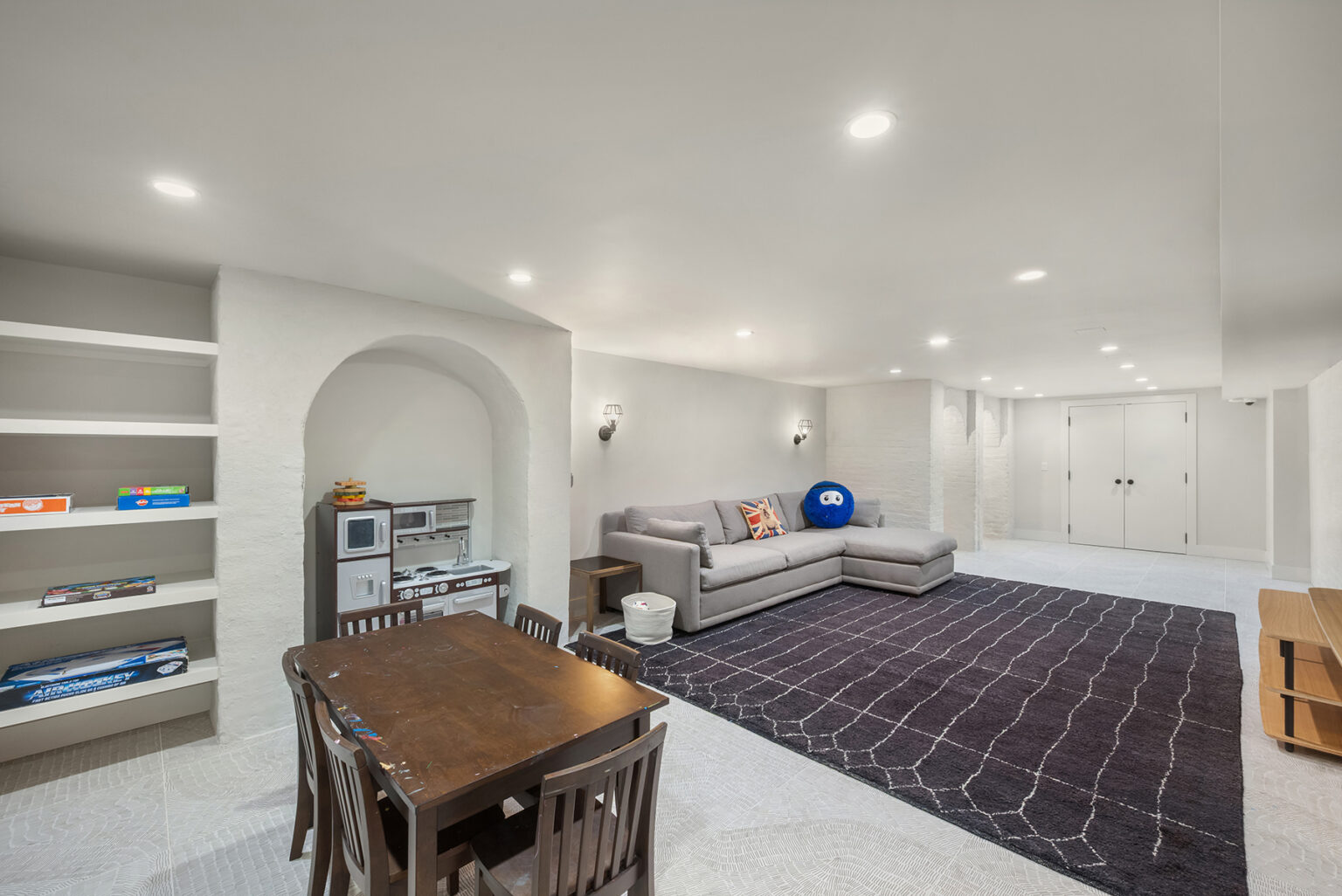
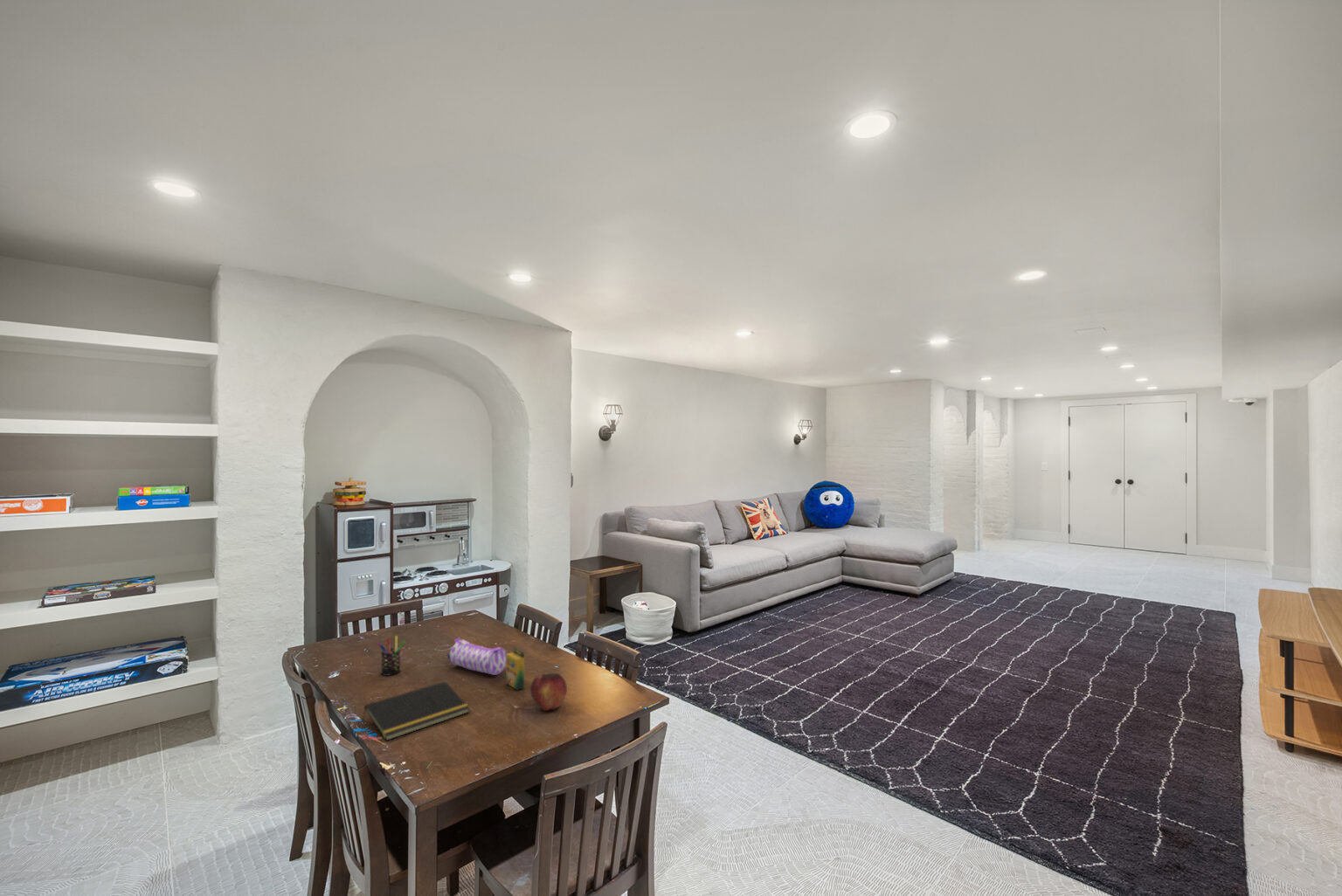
+ notepad (418, 708)
+ pen holder (392, 653)
+ pencil case (478, 655)
+ crayon box (515, 667)
+ fruit (549, 690)
